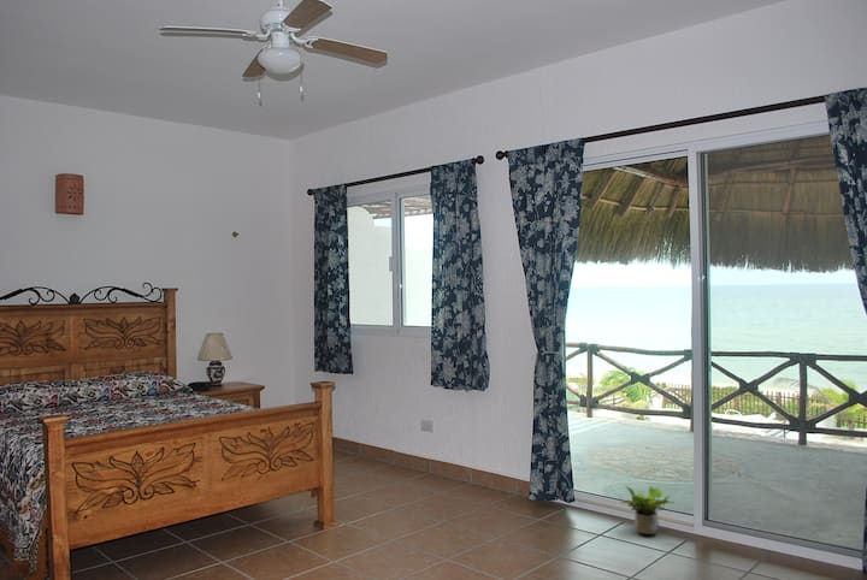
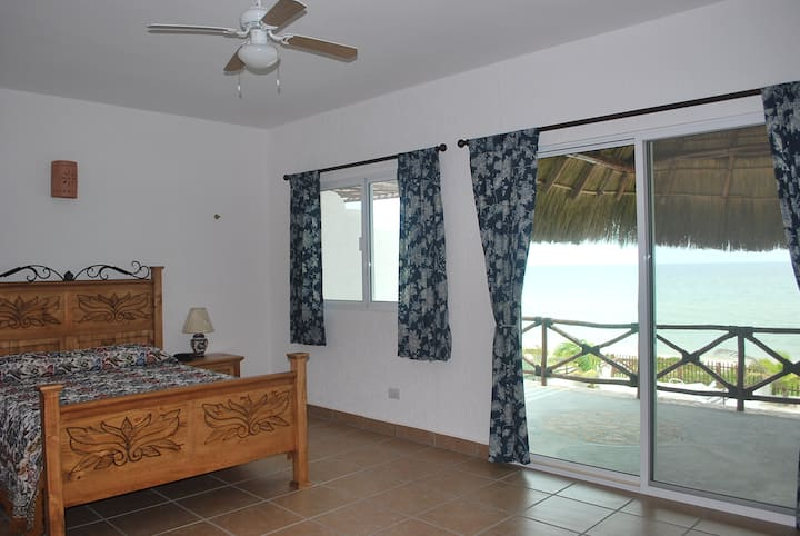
- potted plant (647, 509)
